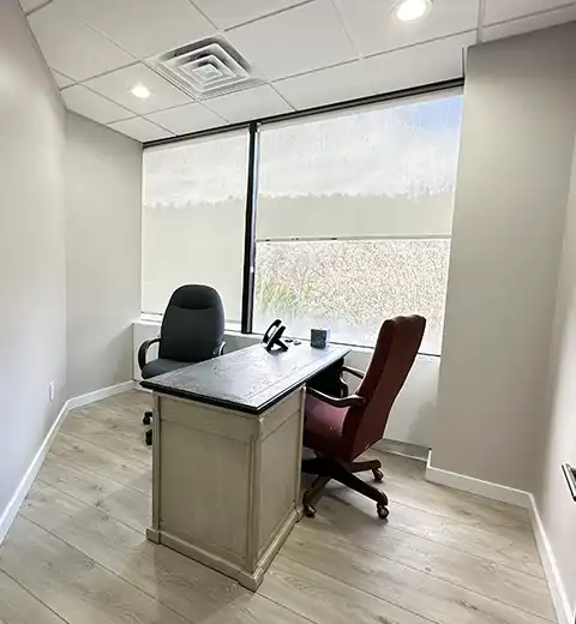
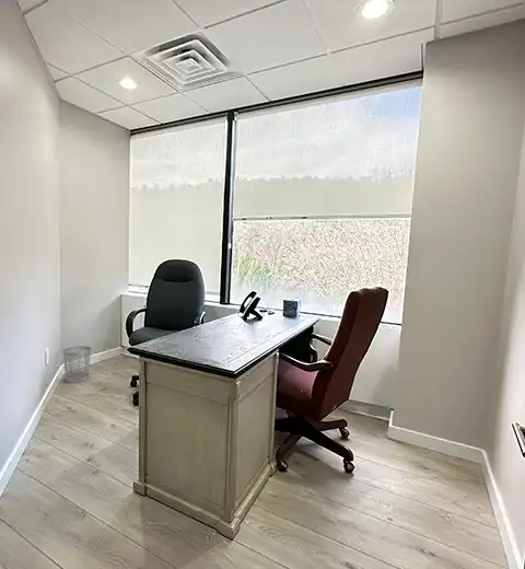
+ wastebasket (77, 364)
